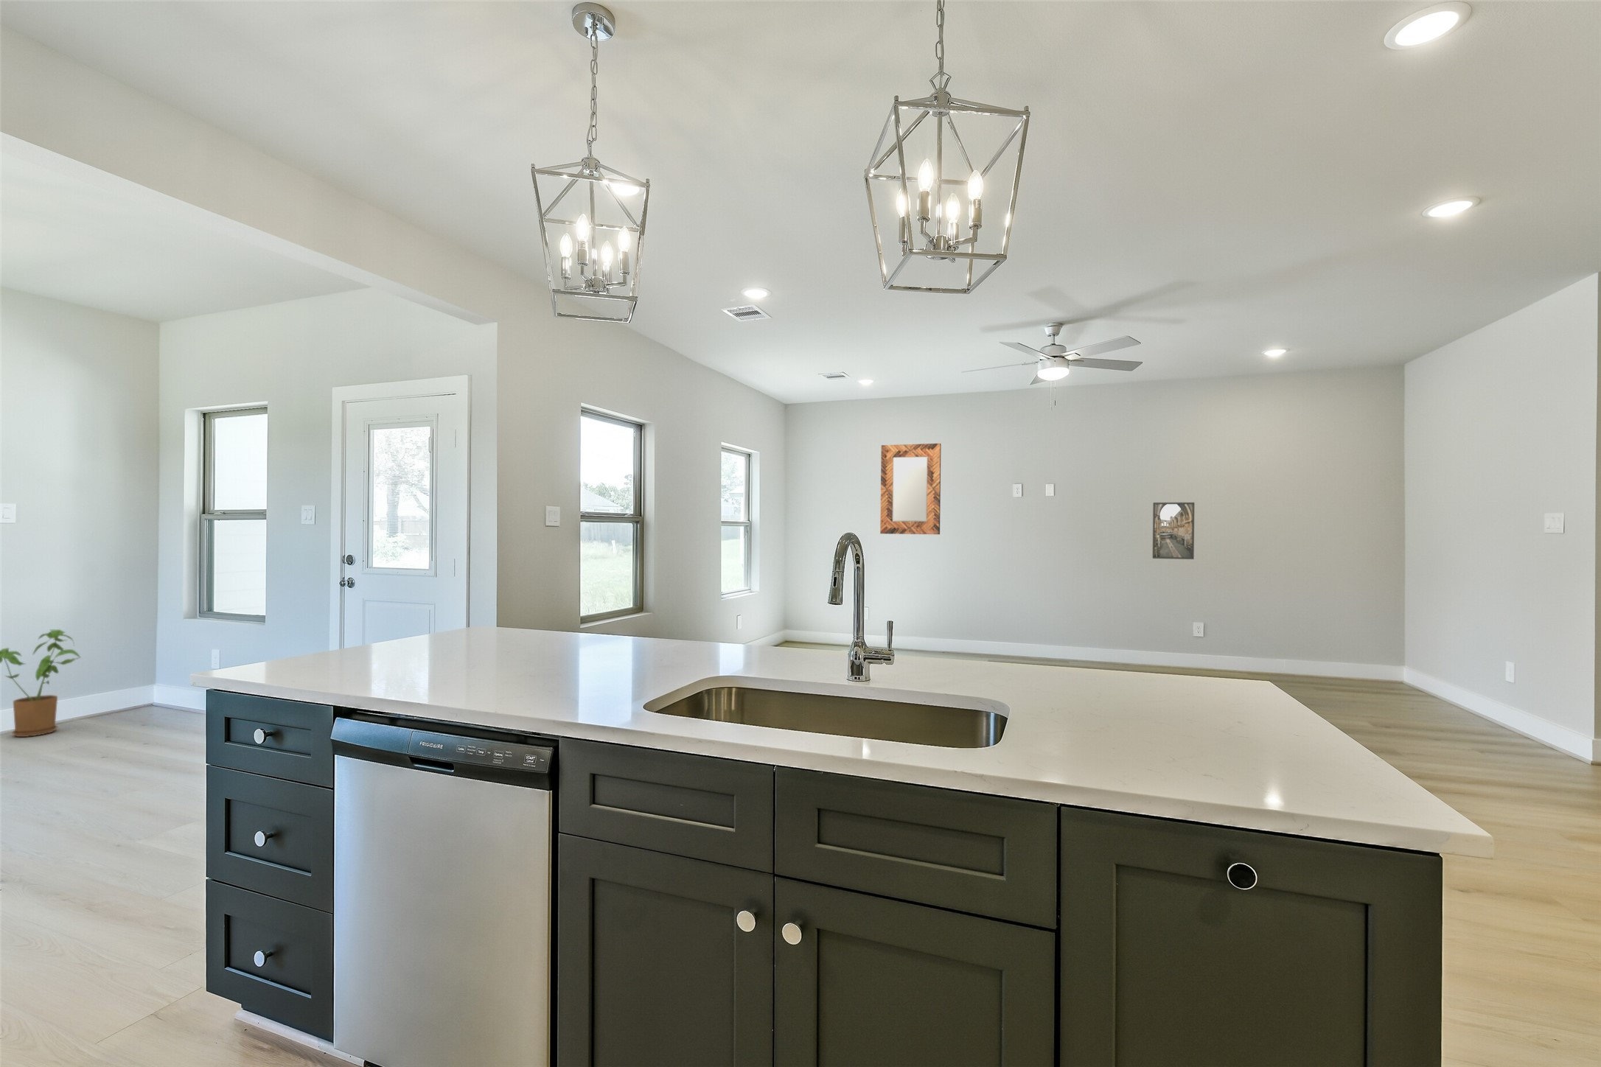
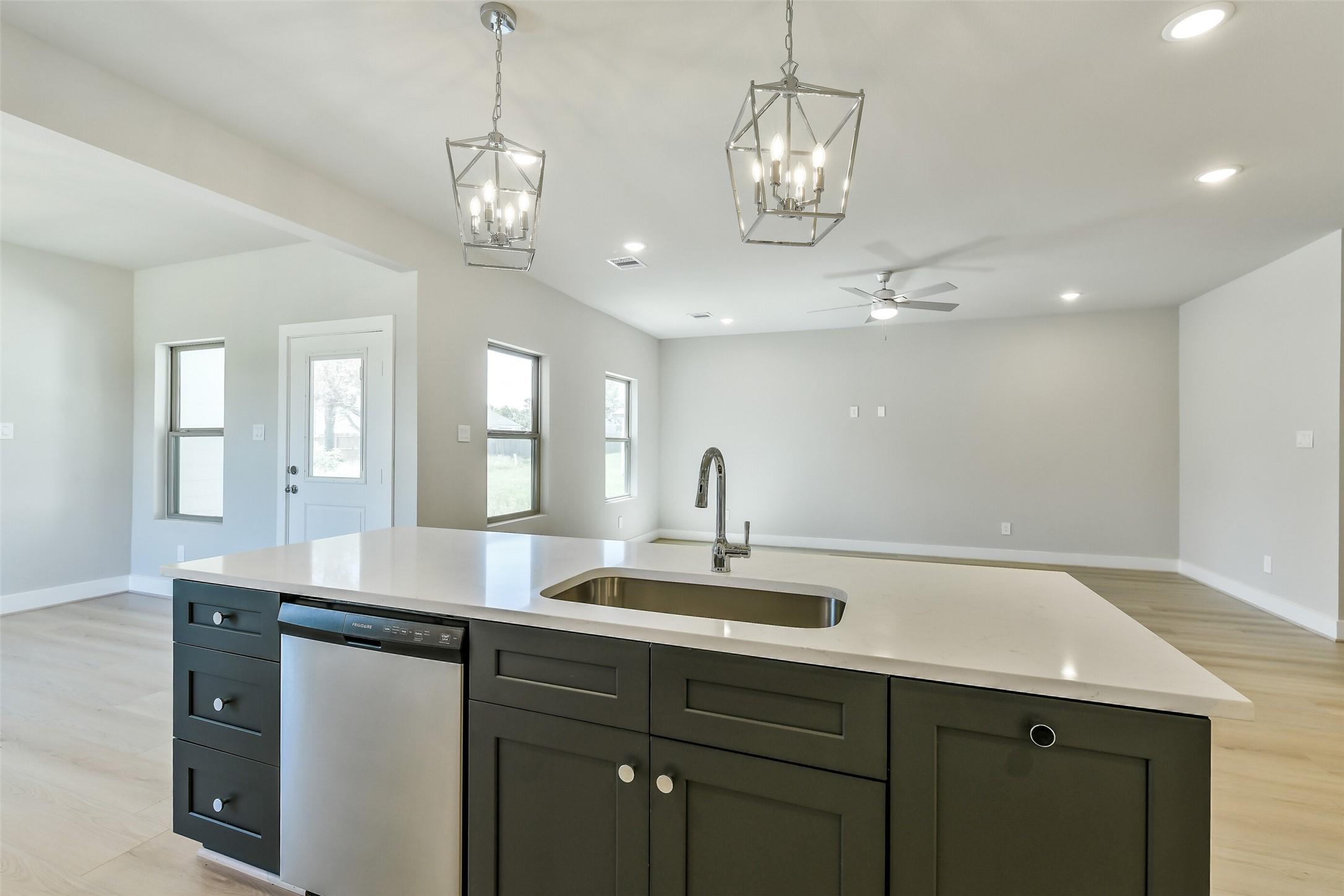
- home mirror (910, 489)
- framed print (1172, 531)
- house plant (42, 681)
